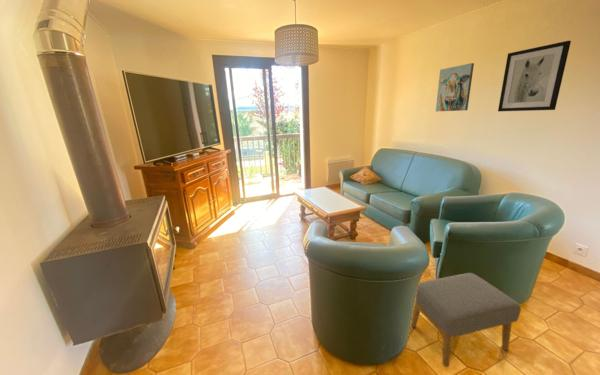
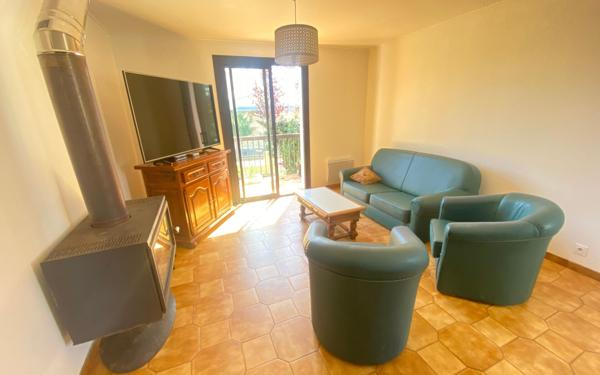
- wall art (453, 89)
- footstool (460, 314)
- wall art (530, 80)
